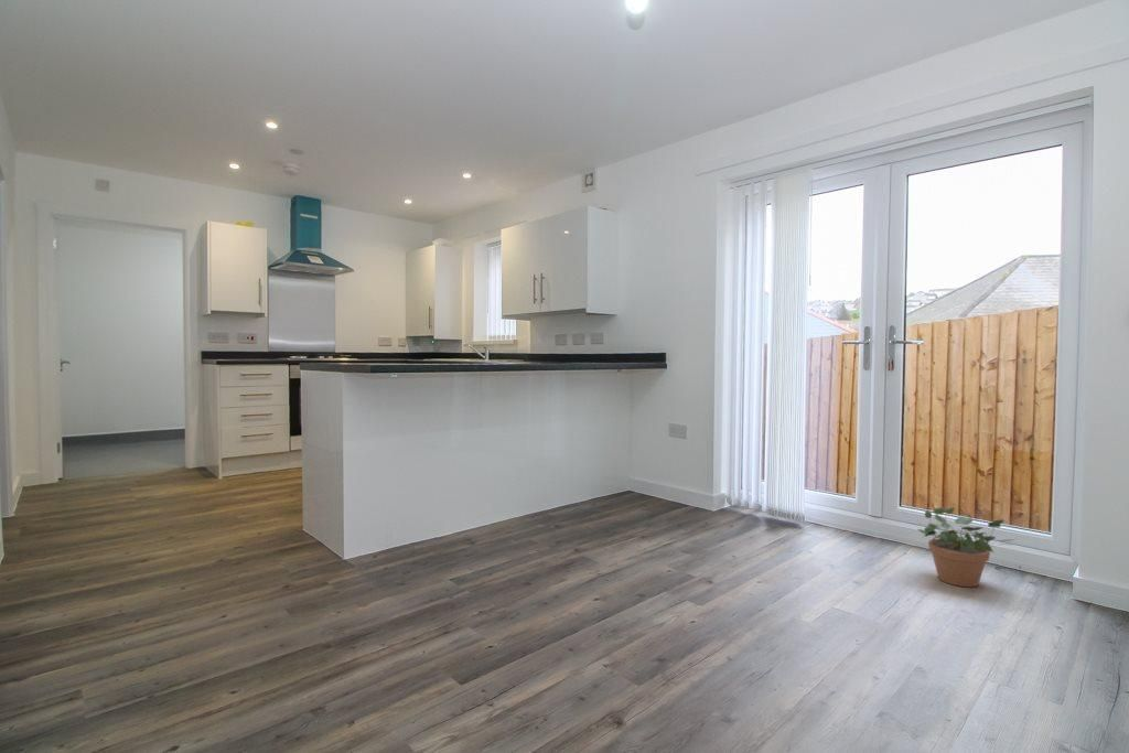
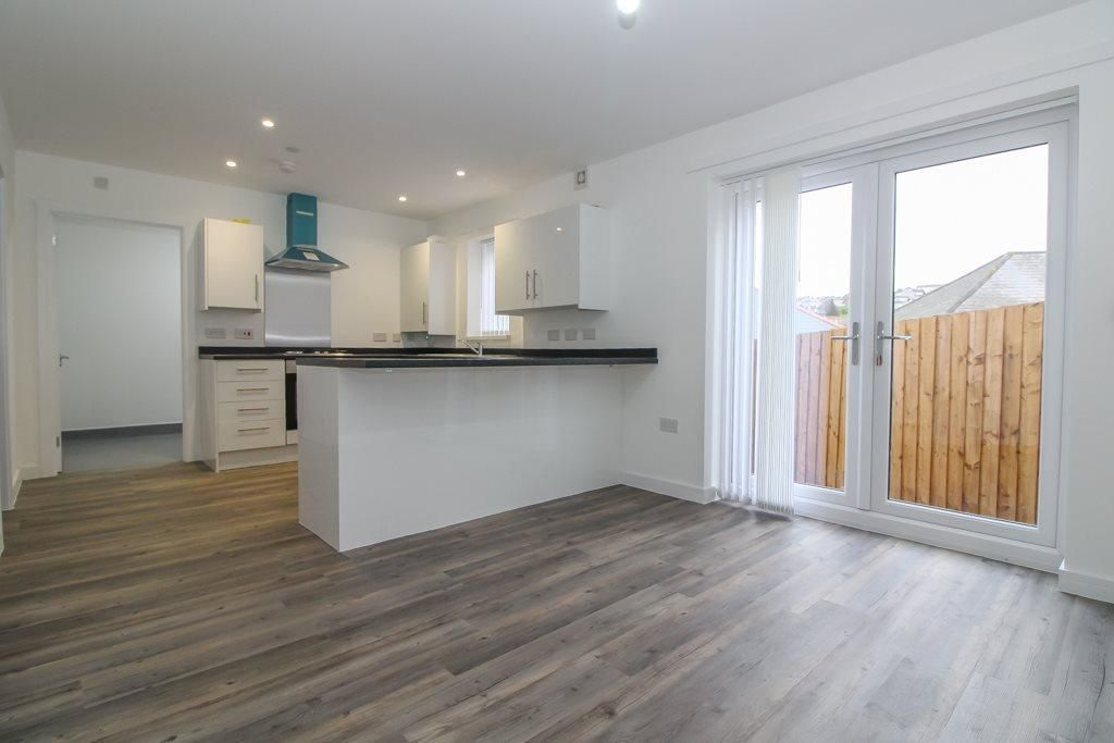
- potted plant (966, 547)
